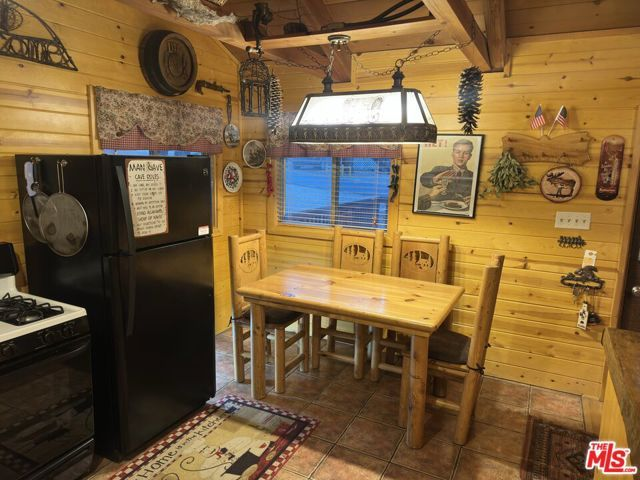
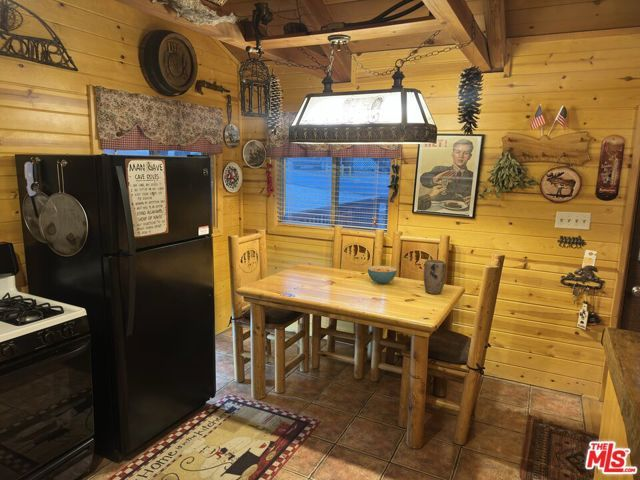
+ plant pot (434, 276)
+ cereal bowl (381, 275)
